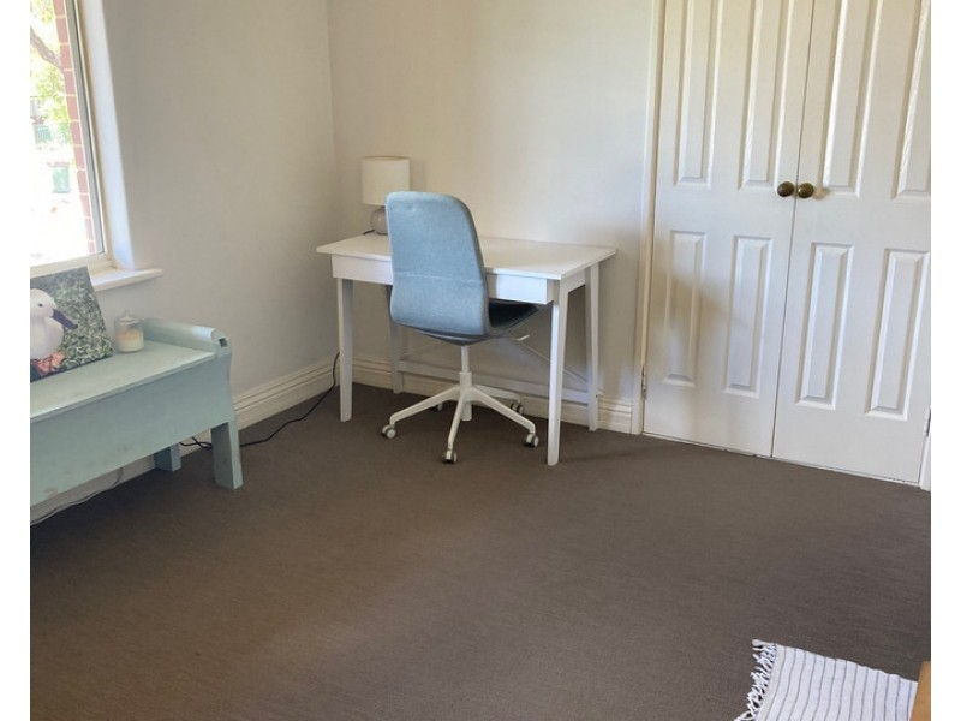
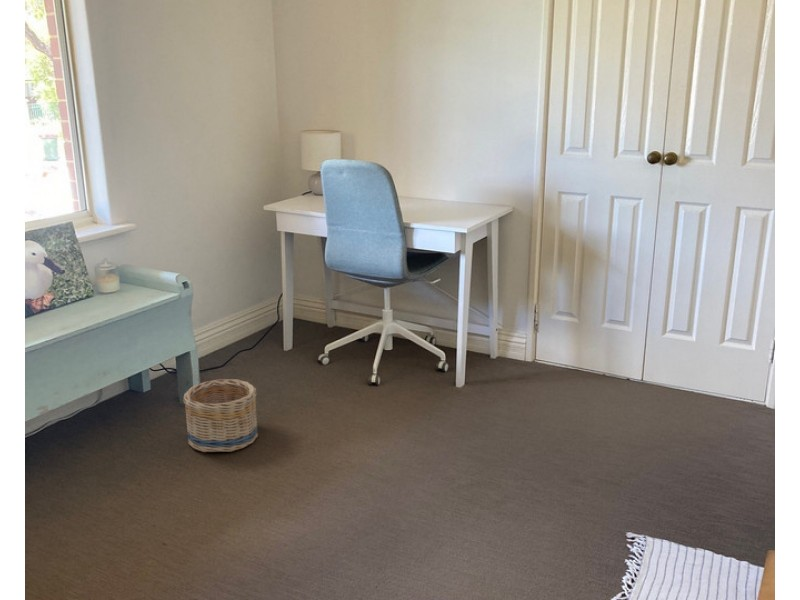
+ basket (221, 414)
